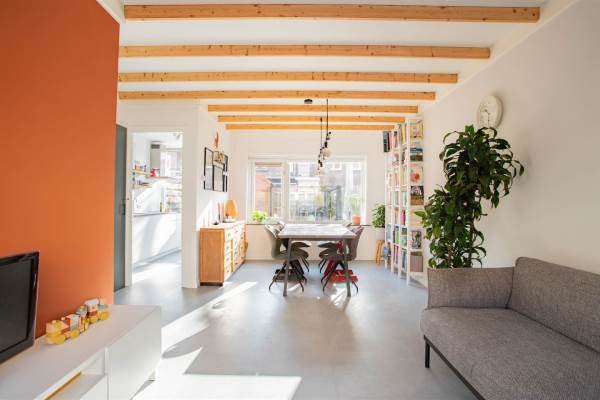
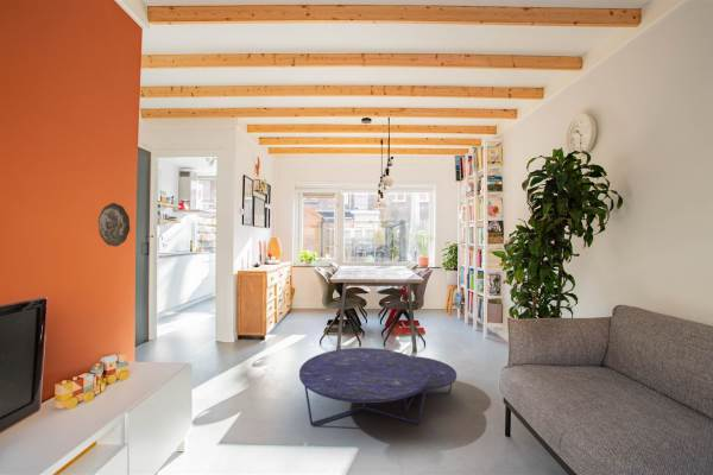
+ nesting table (381, 386)
+ decorative plate (113, 224)
